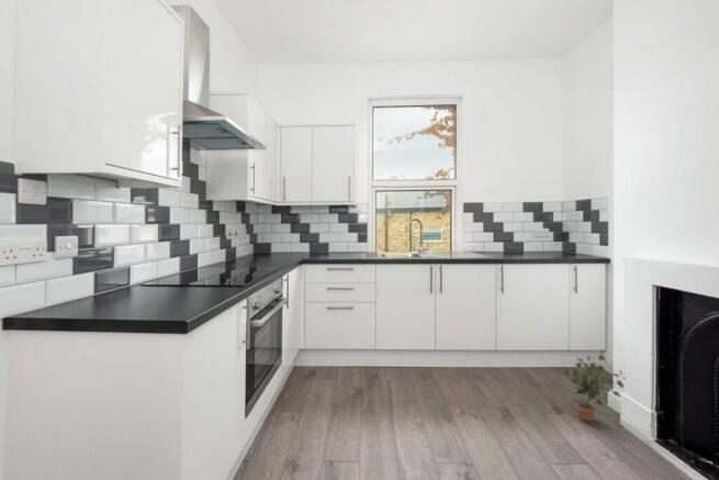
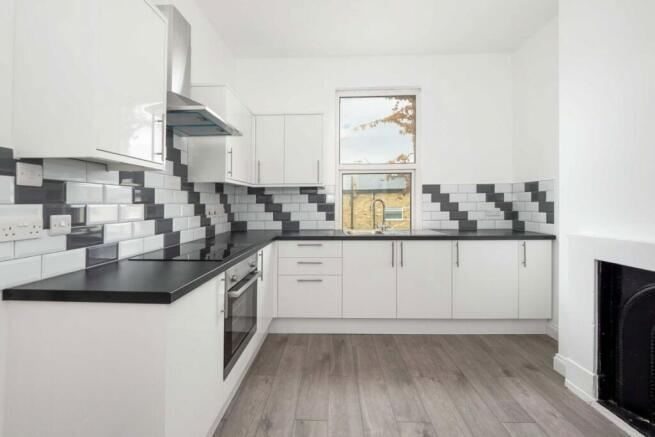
- potted plant (586, 387)
